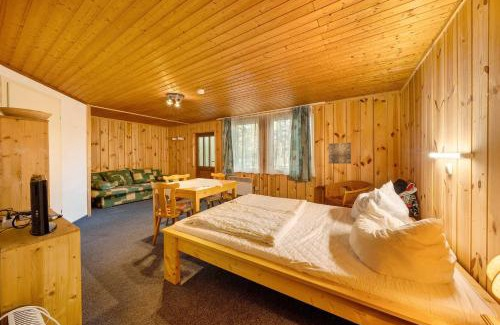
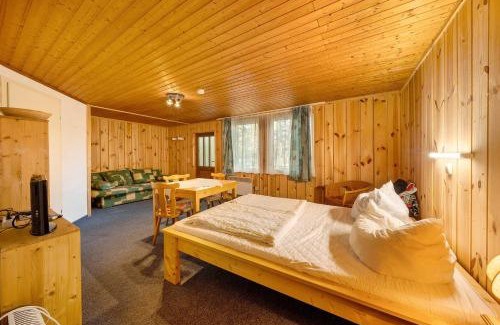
- wall art (339, 153)
